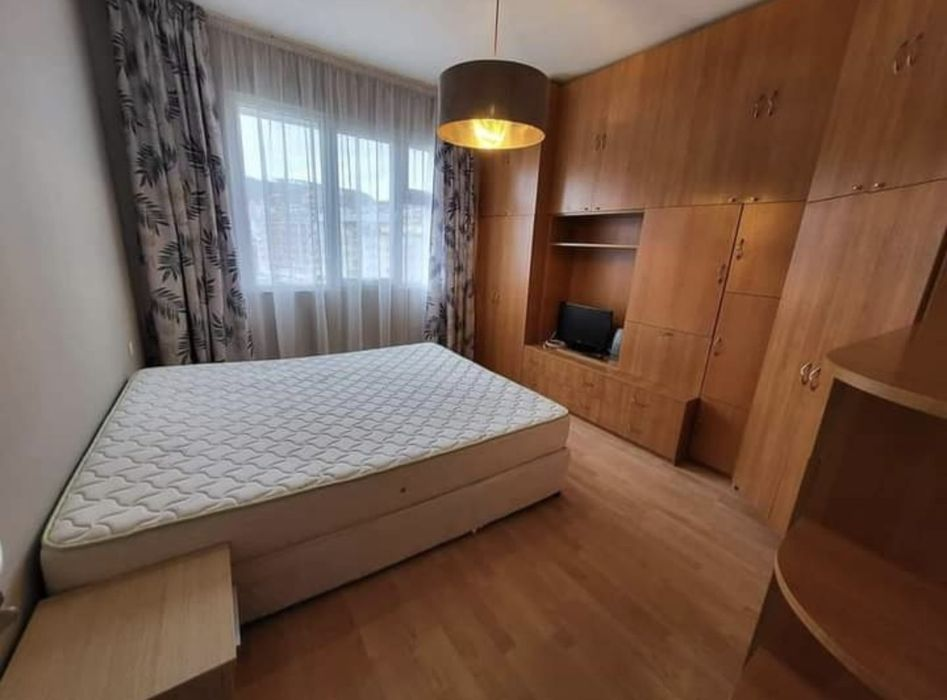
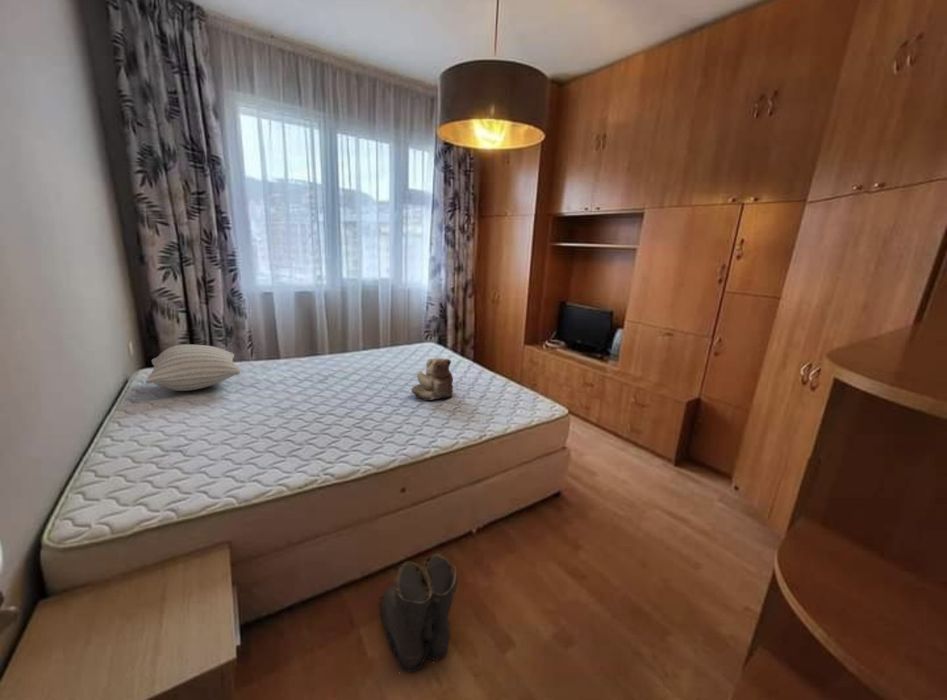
+ pillow (195, 366)
+ teddy bear (435, 375)
+ boots (418, 592)
